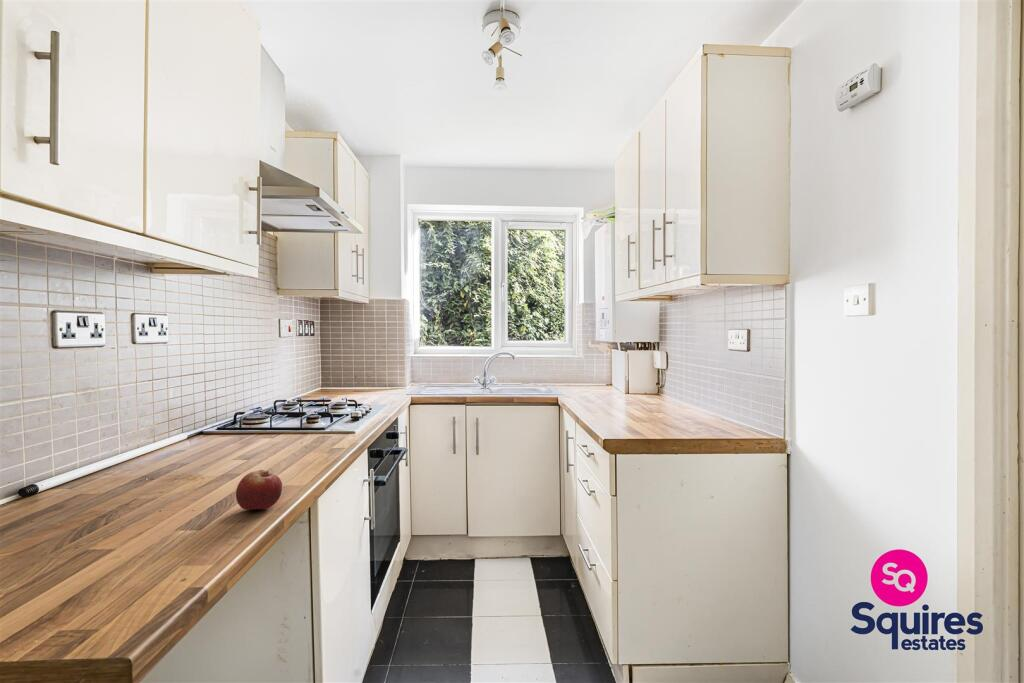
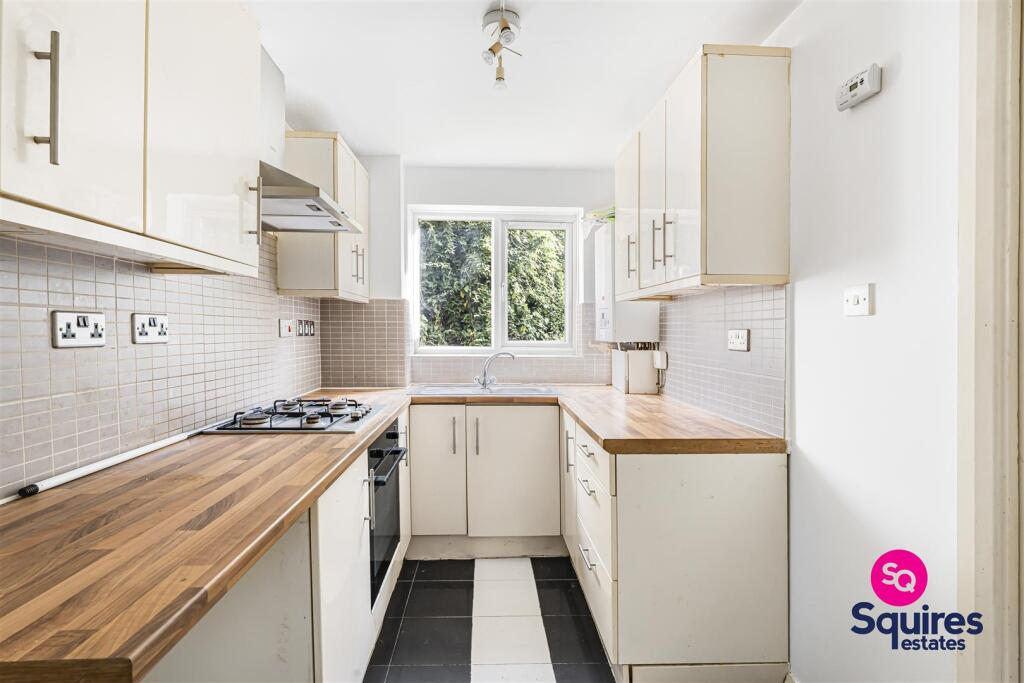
- fruit (259, 490)
